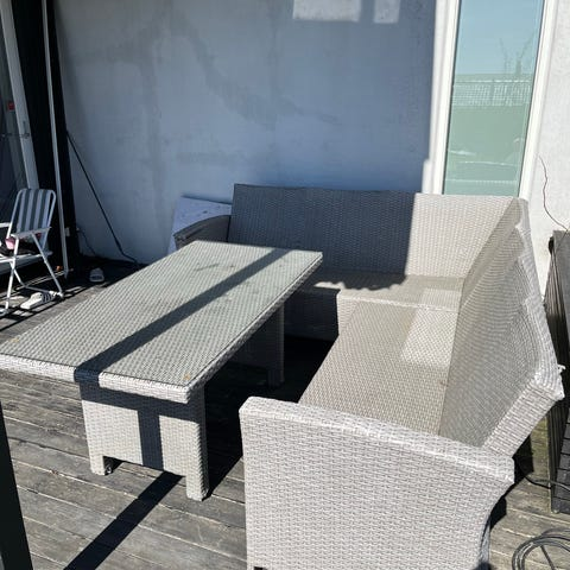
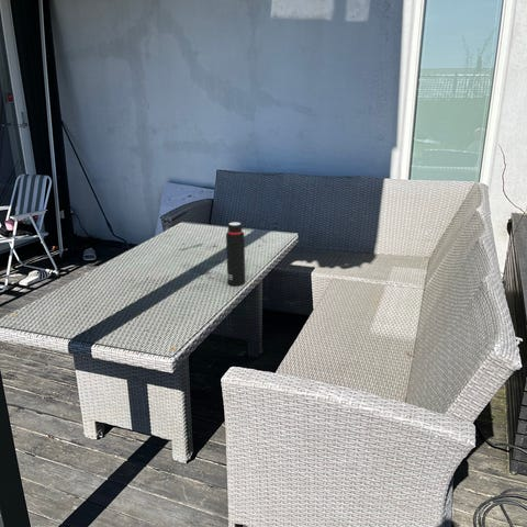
+ water bottle (234, 253)
